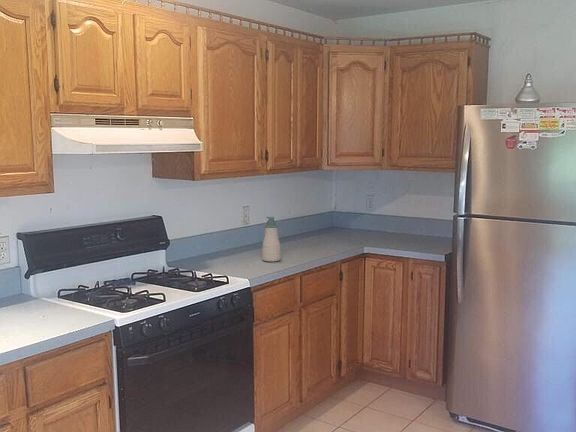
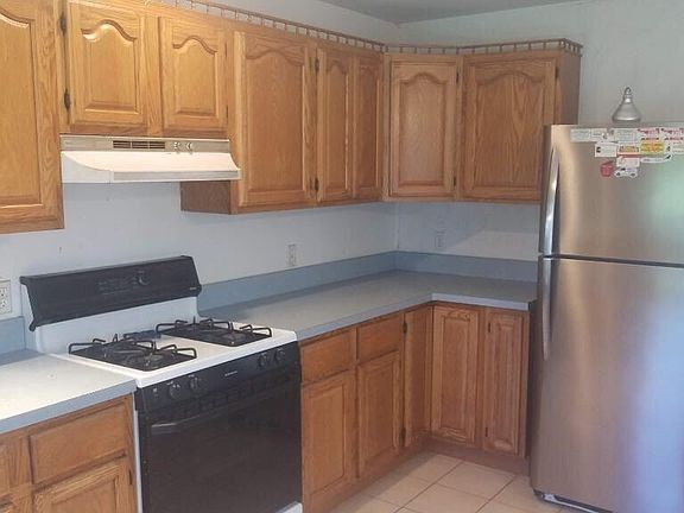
- soap bottle (271, 238)
